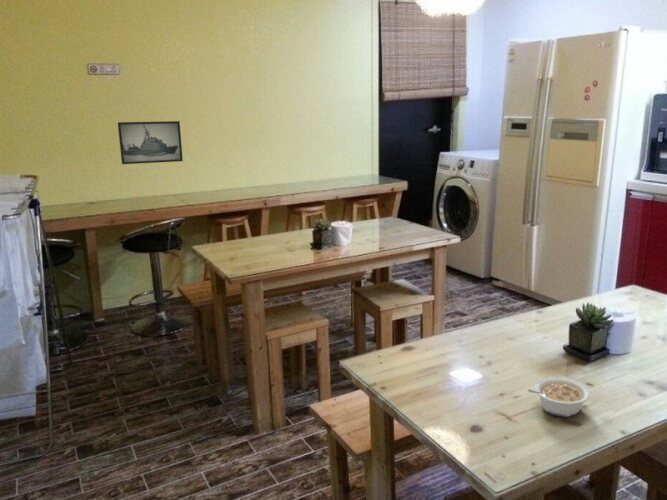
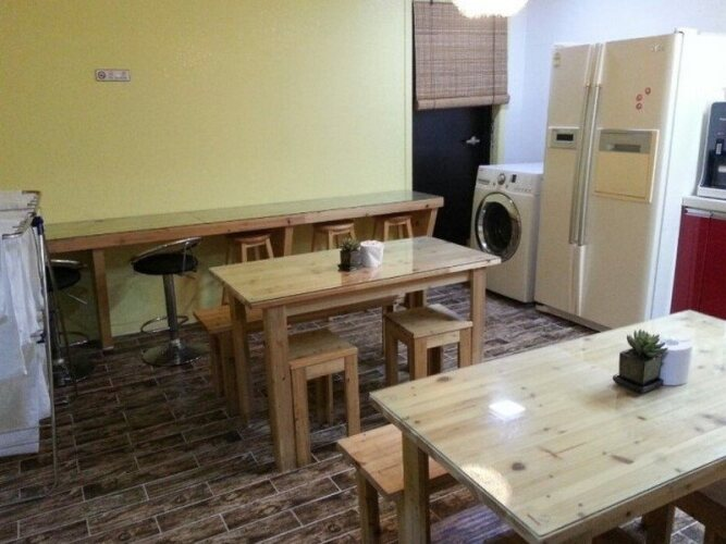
- legume (560, 397)
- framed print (151, 142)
